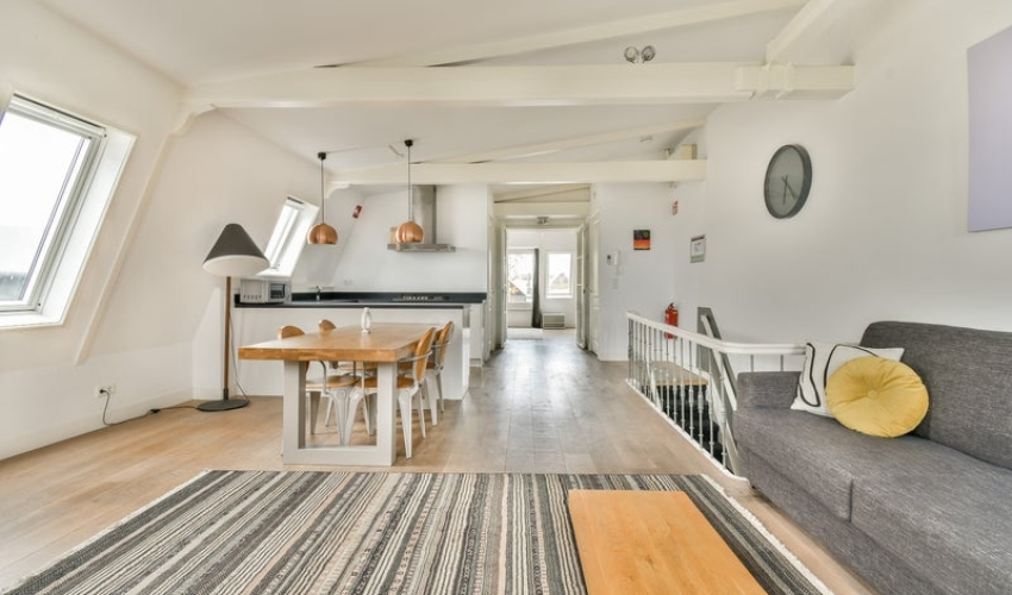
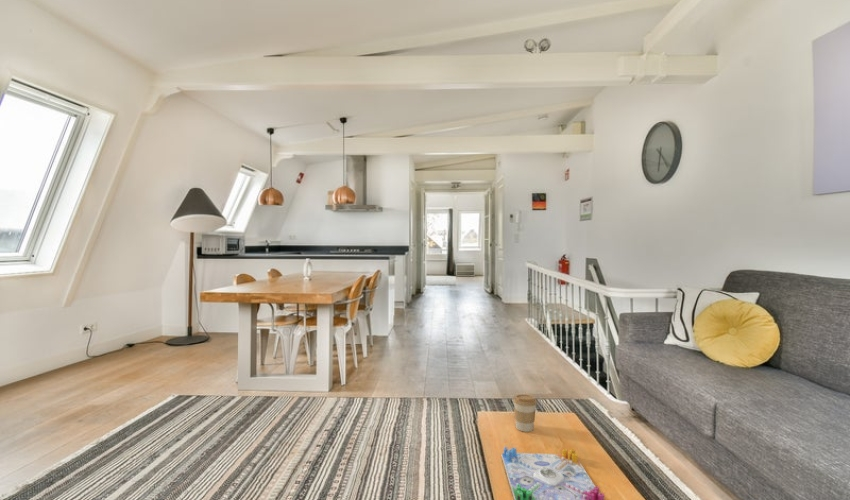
+ board game (548, 473)
+ coffee cup (524, 411)
